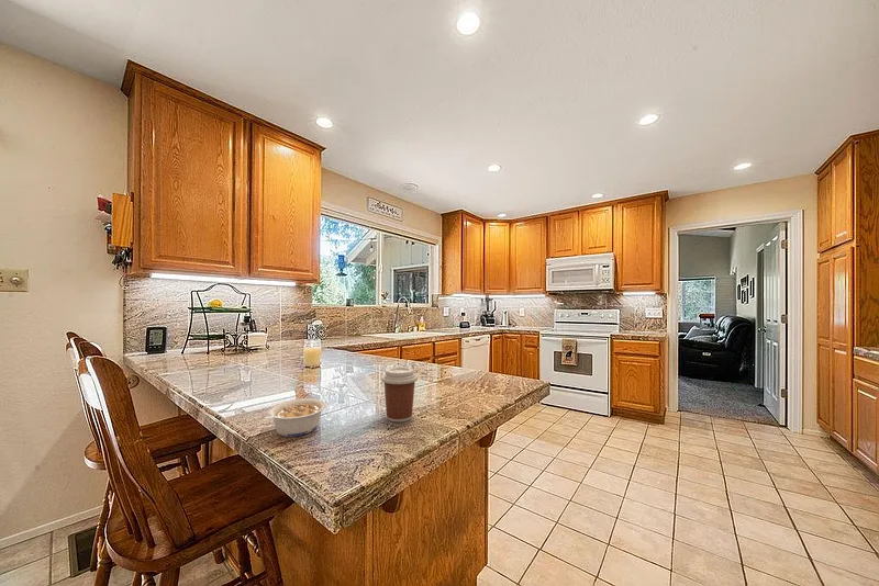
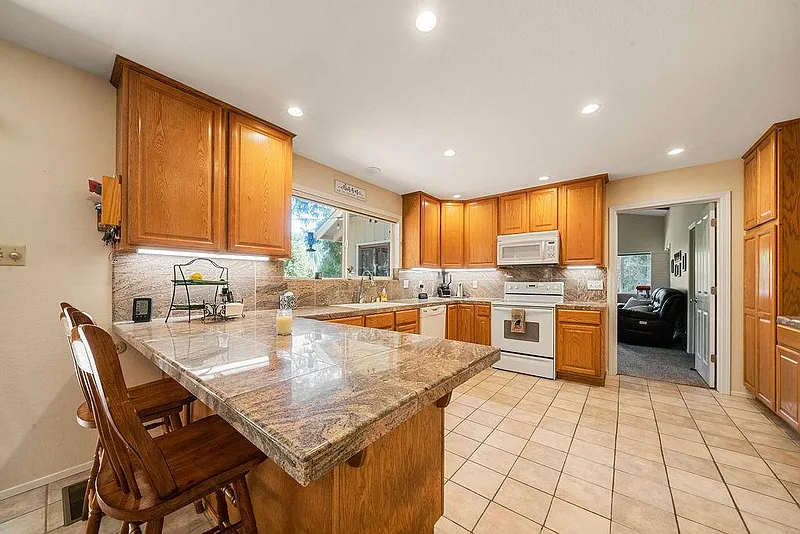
- coffee cup (399, 393)
- legume (297, 416)
